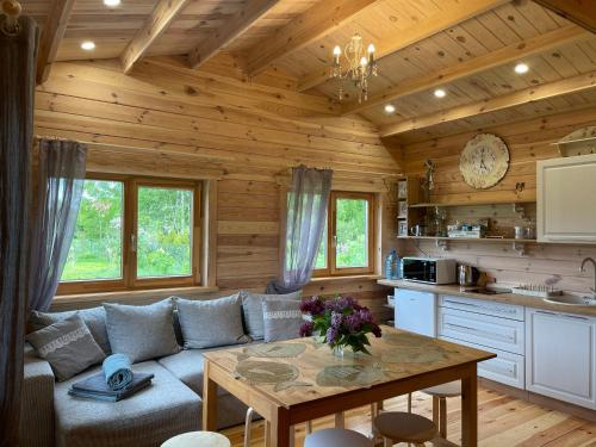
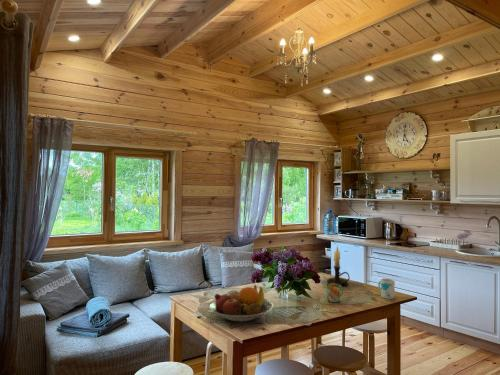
+ mug (335, 292)
+ fruit bowl (240, 302)
+ mug (385, 287)
+ candle holder (339, 264)
